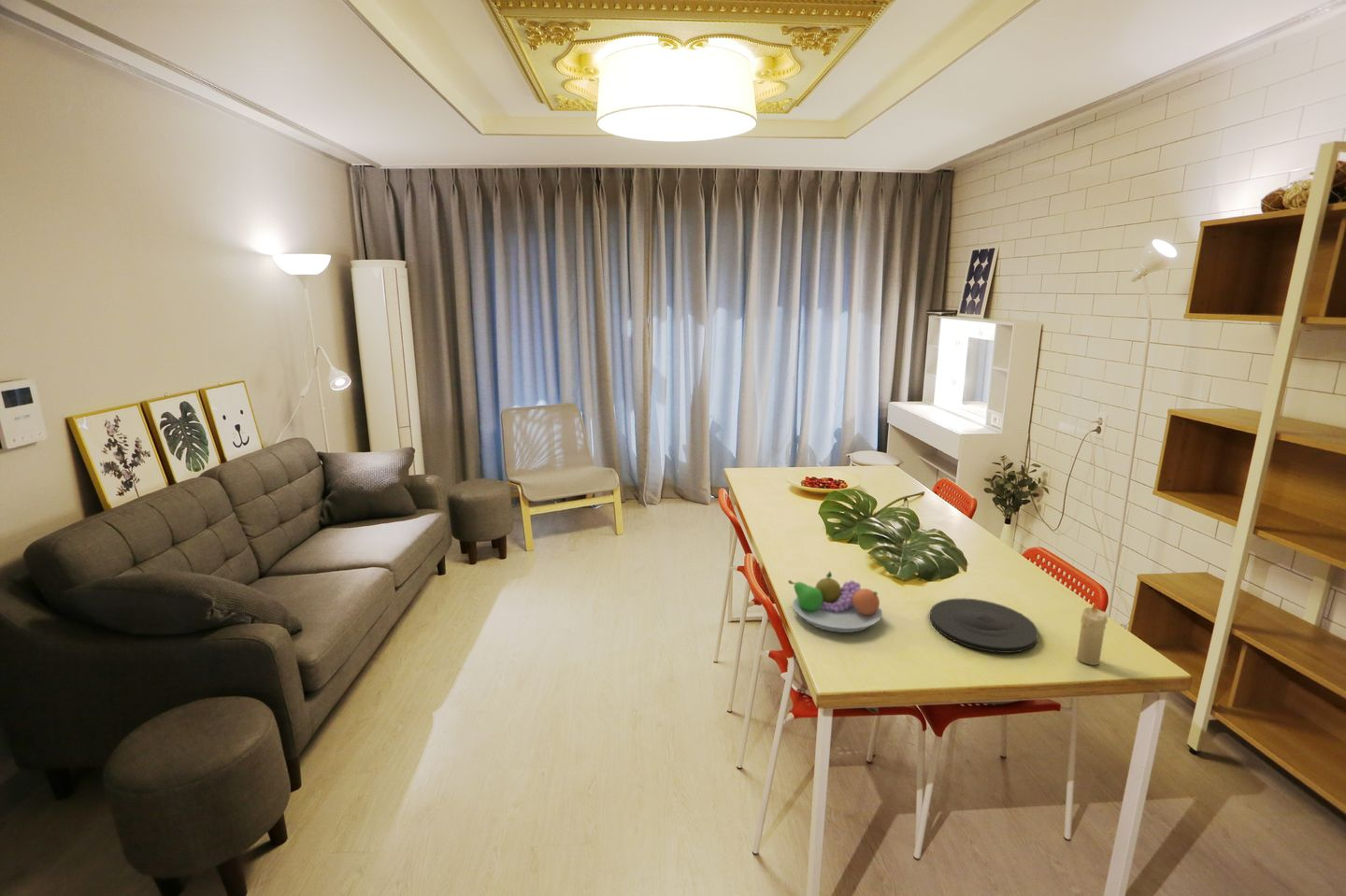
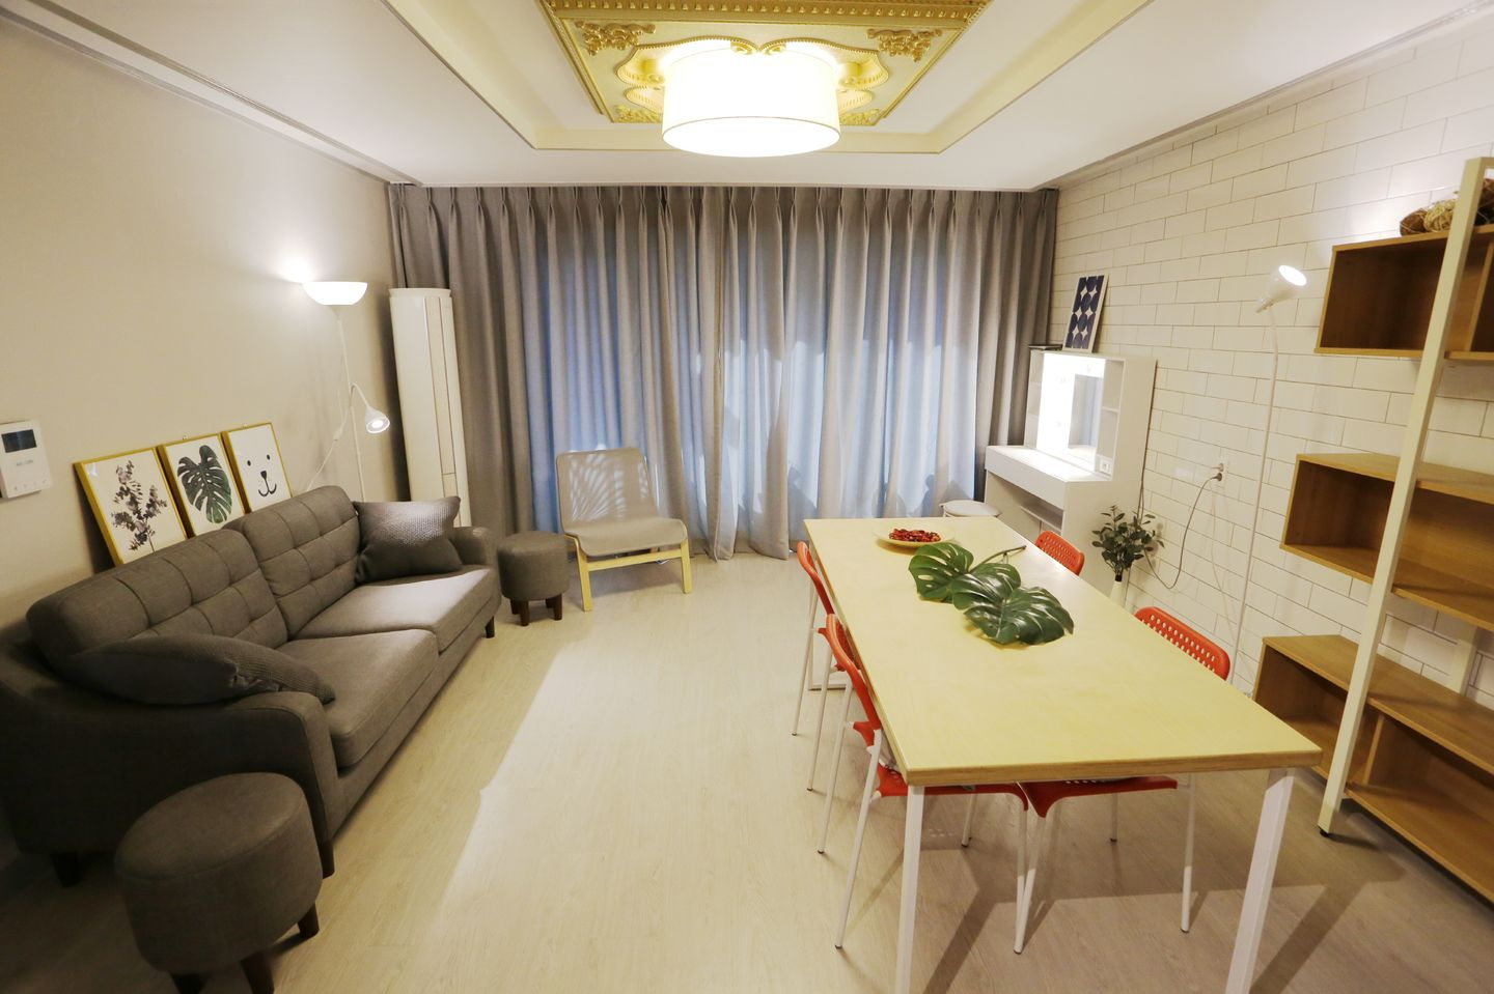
- fruit bowl (834, 598)
- candle (1092, 631)
- plate (982, 619)
